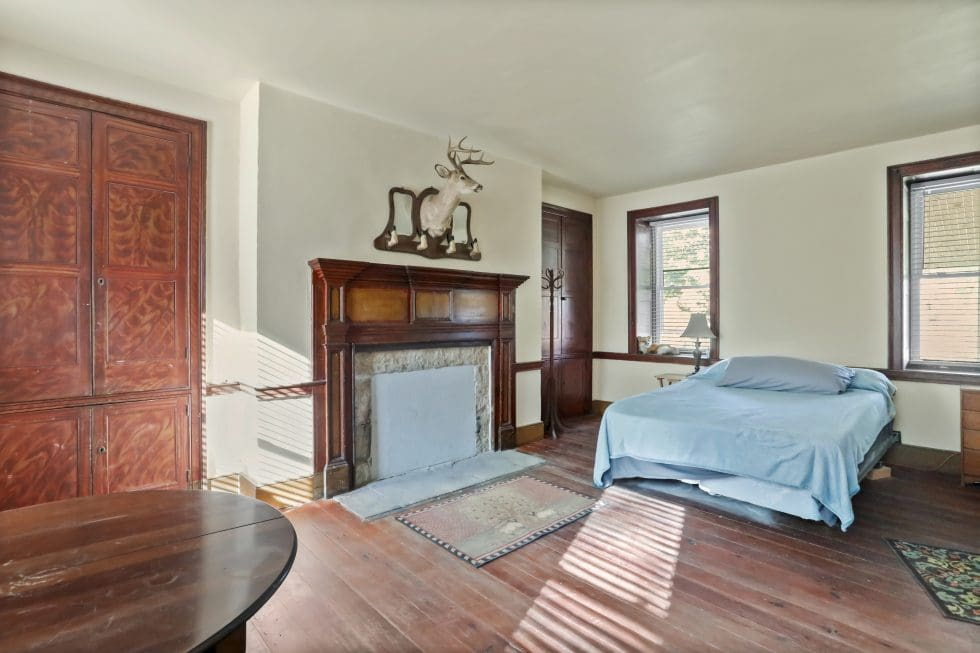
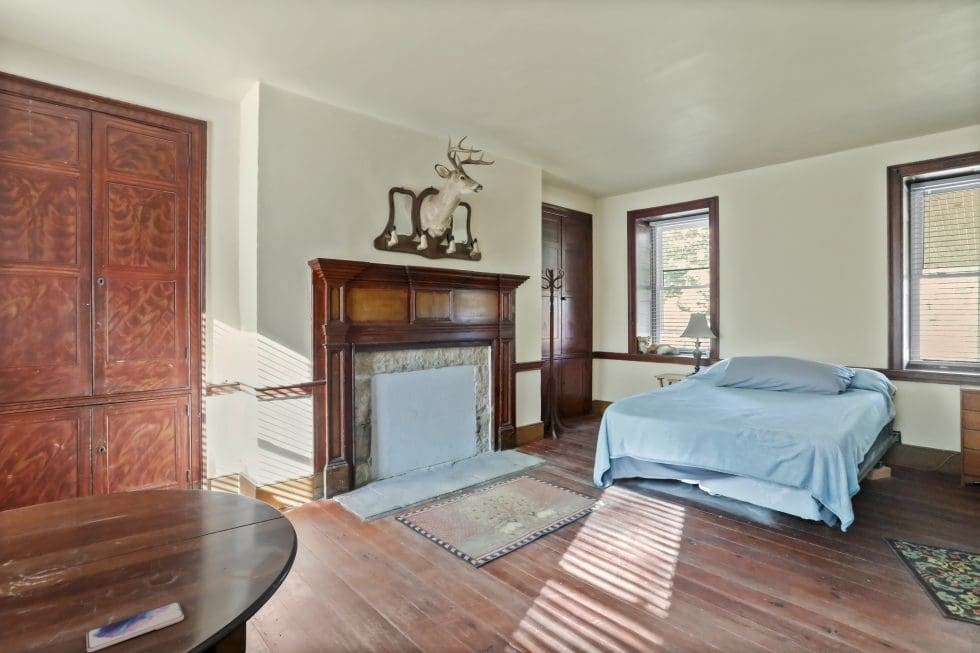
+ smartphone (136, 625)
